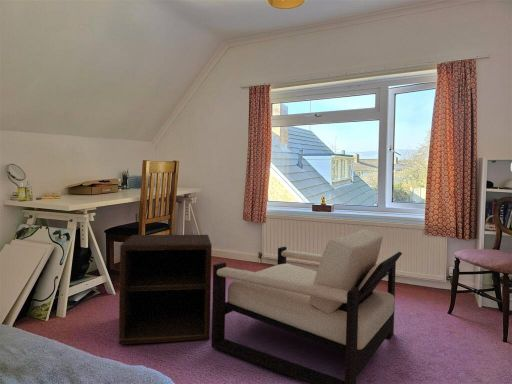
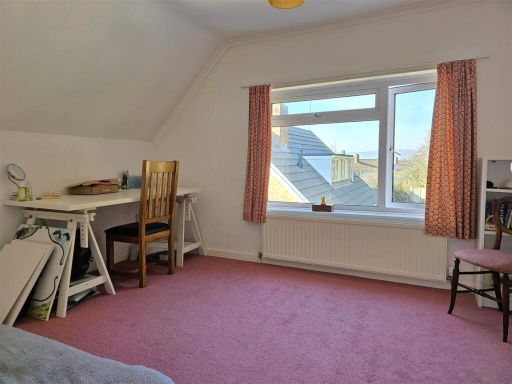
- armchair (313, 286)
- nightstand (168, 283)
